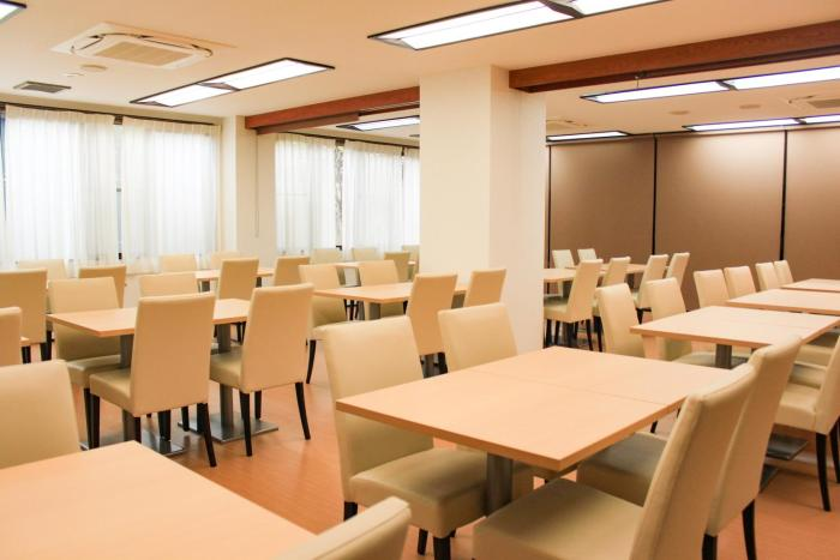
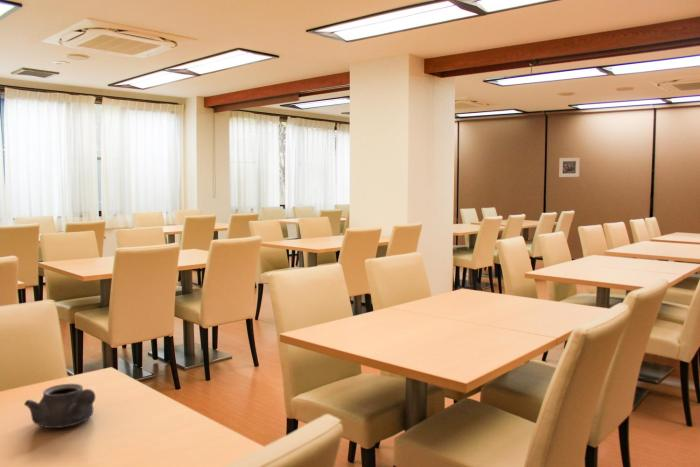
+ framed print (569, 167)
+ teapot (66, 404)
